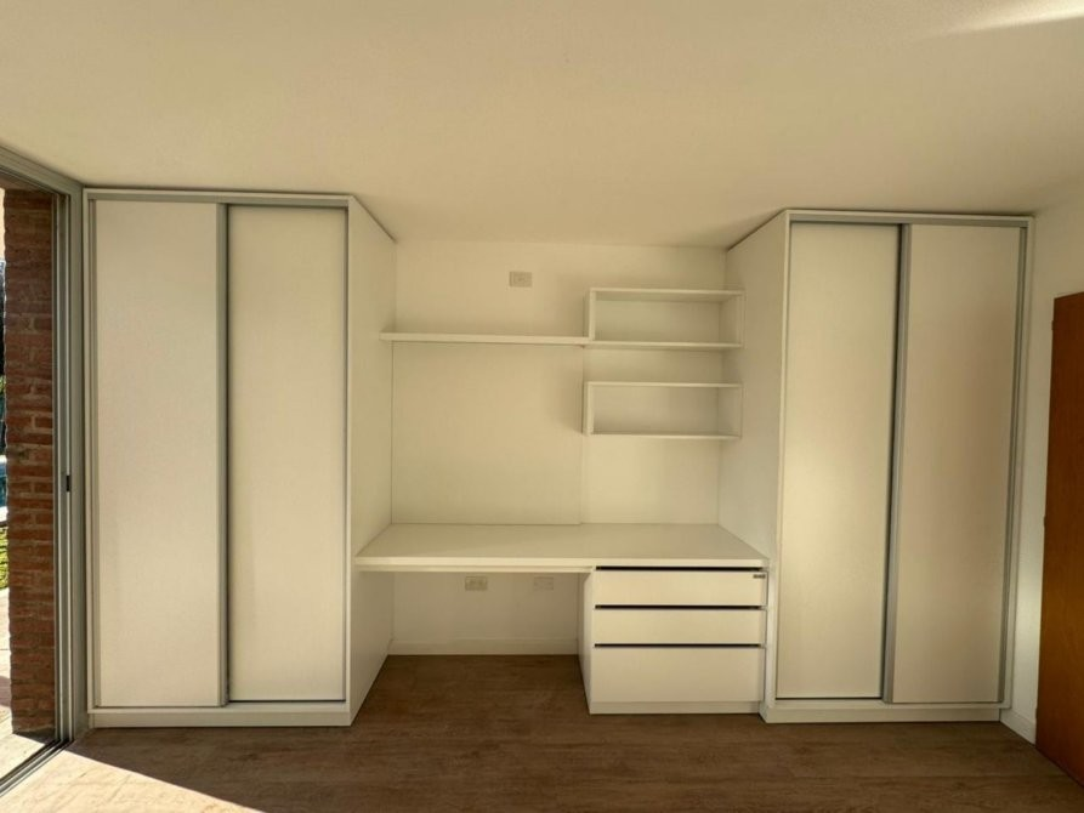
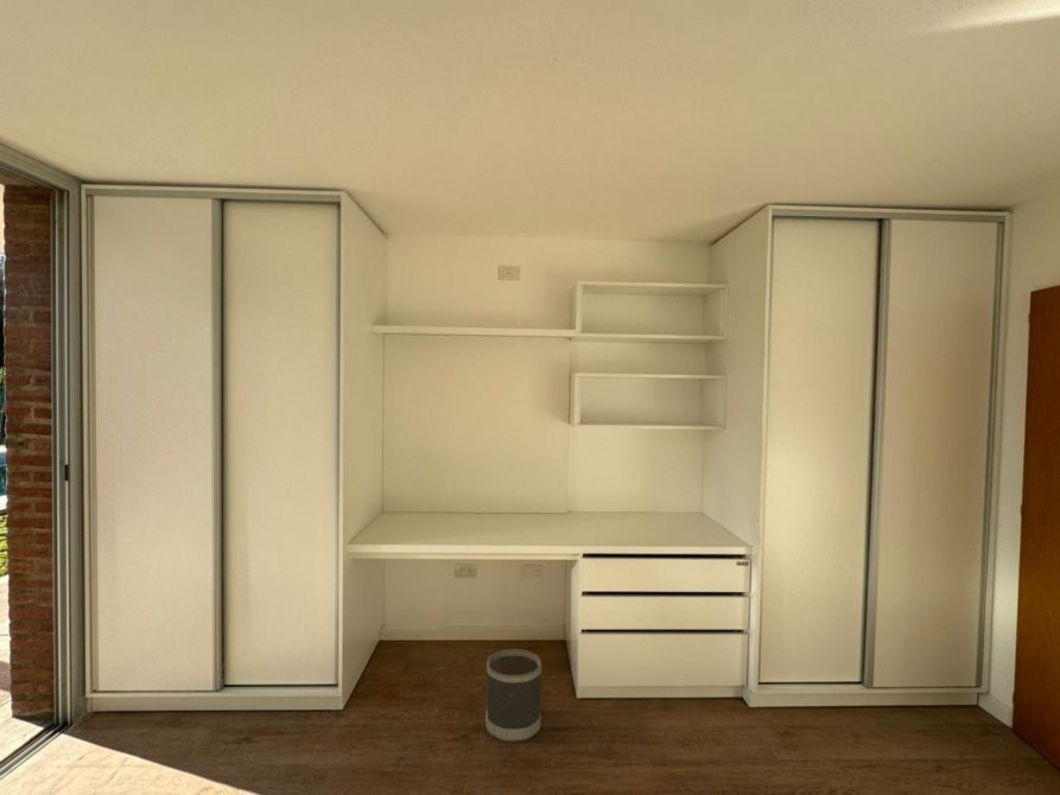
+ wastebasket (513, 693)
